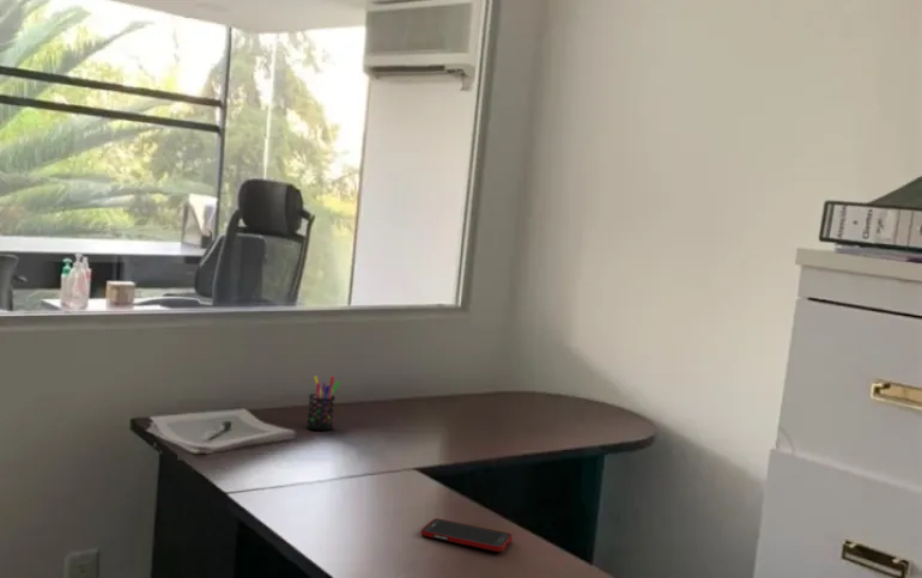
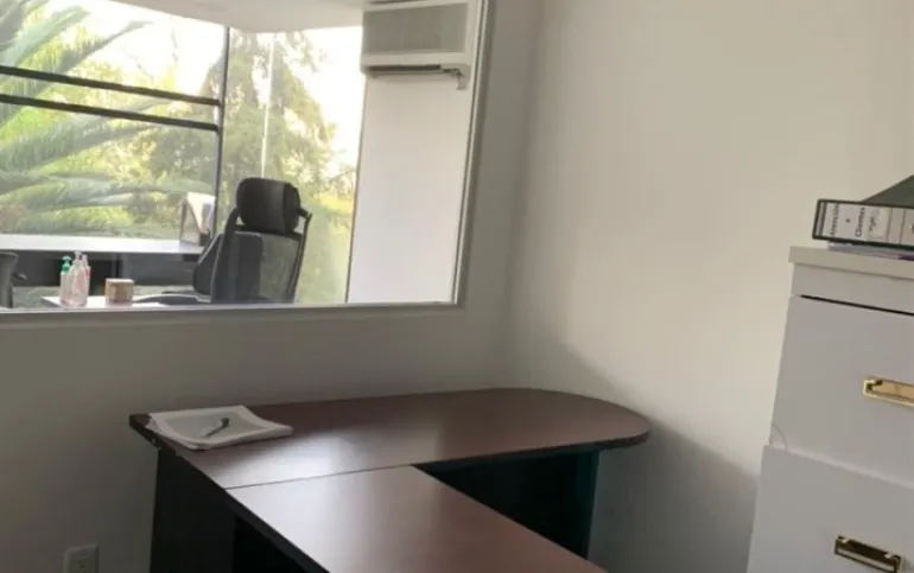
- pen holder (324, 400)
- cell phone (466, 534)
